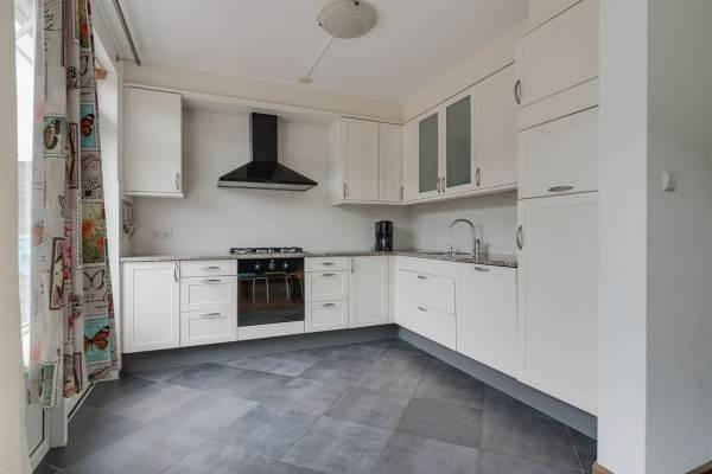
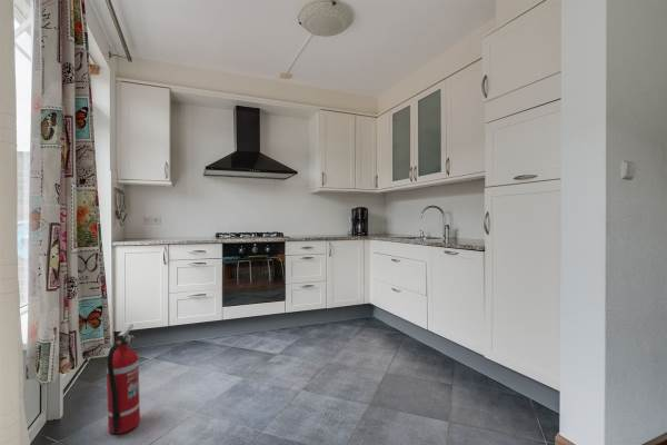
+ fire extinguisher (121, 379)
